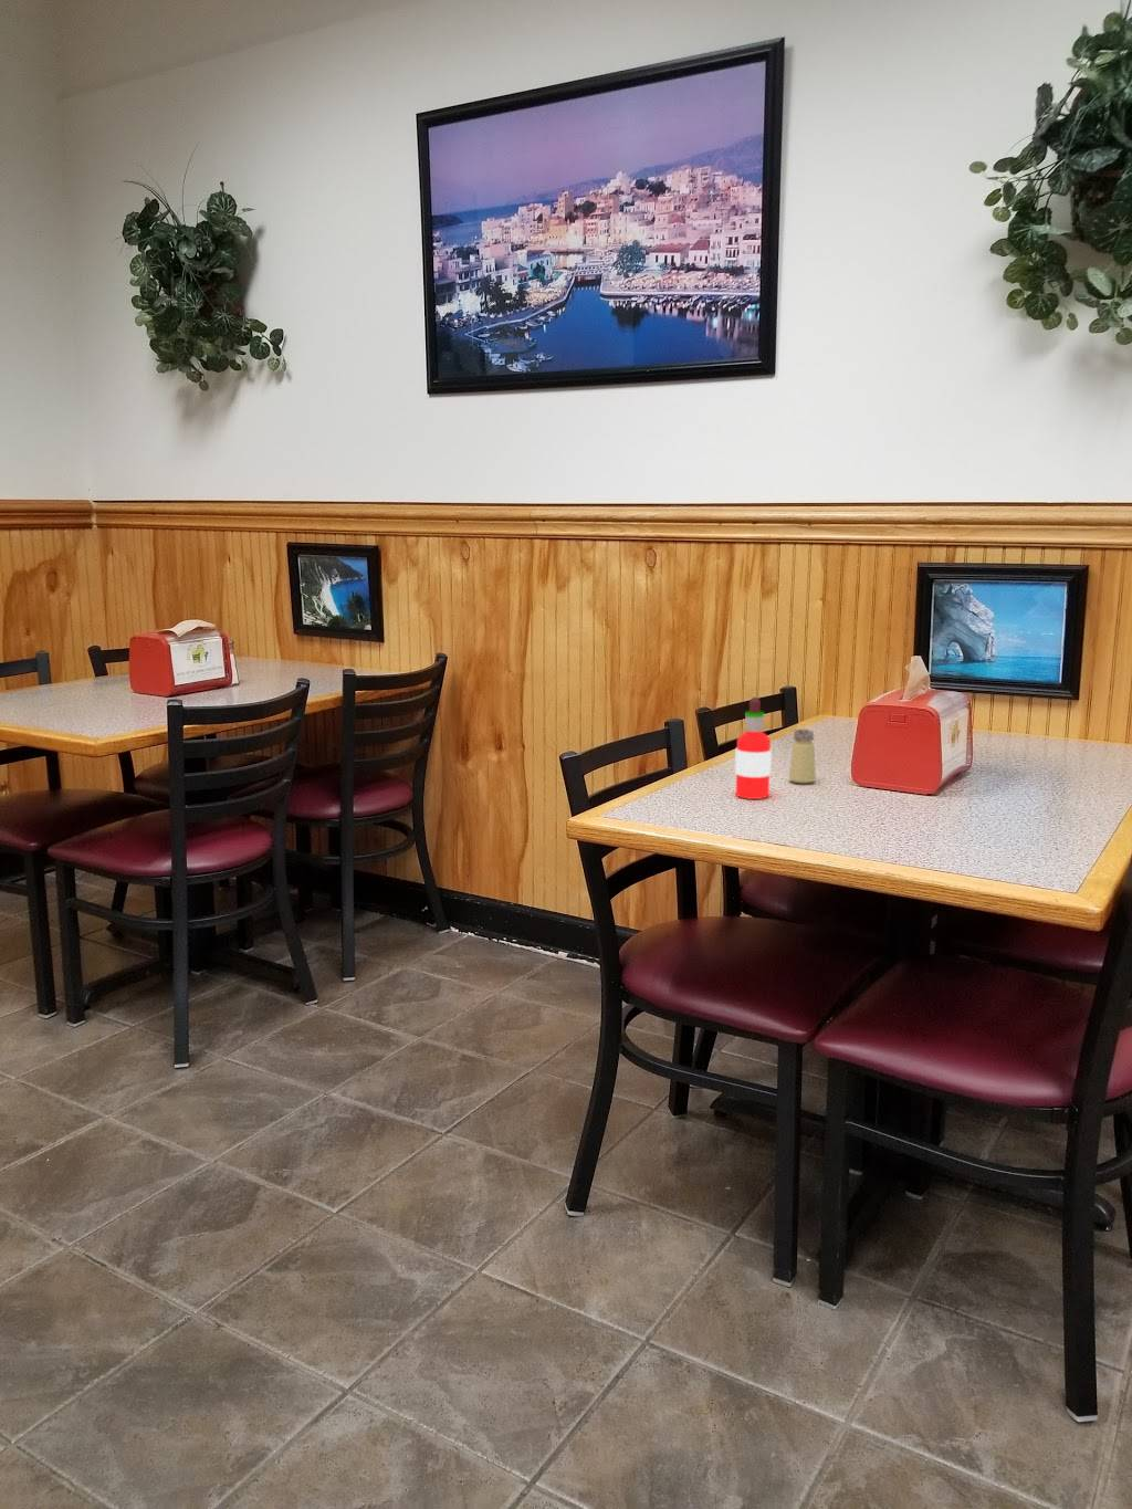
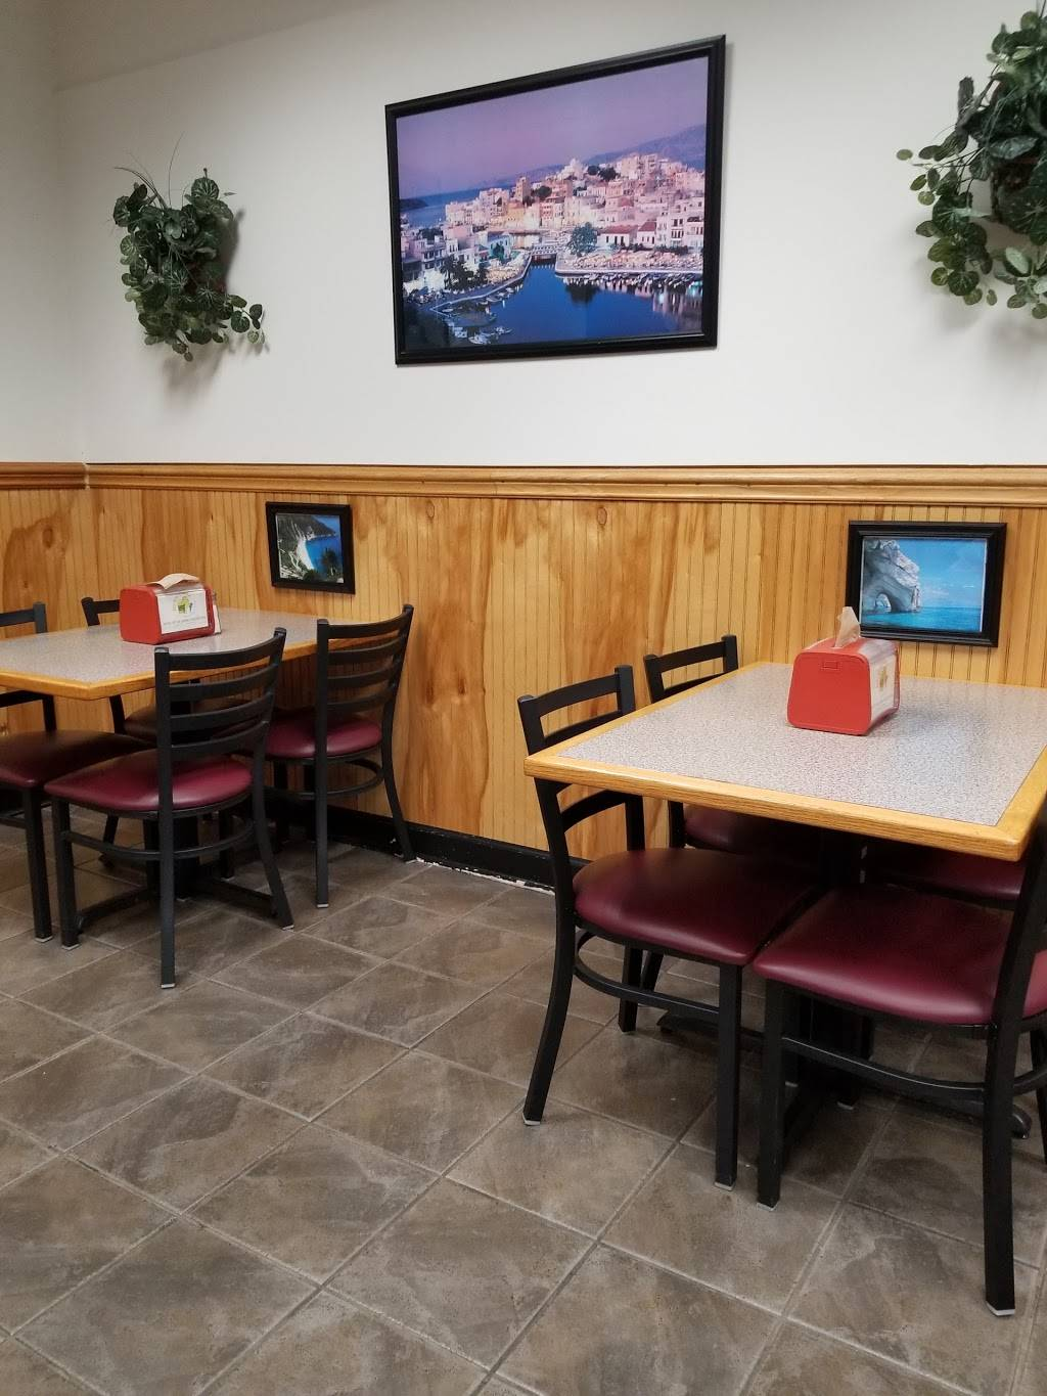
- saltshaker (803, 755)
- hot sauce (753, 747)
